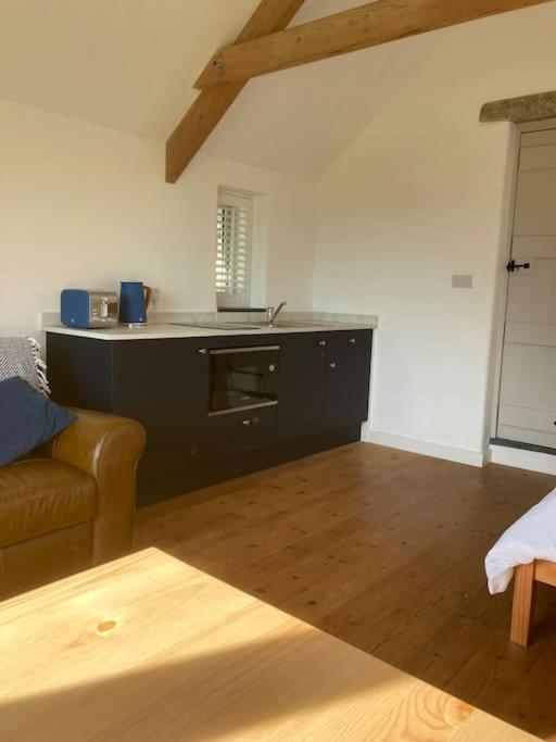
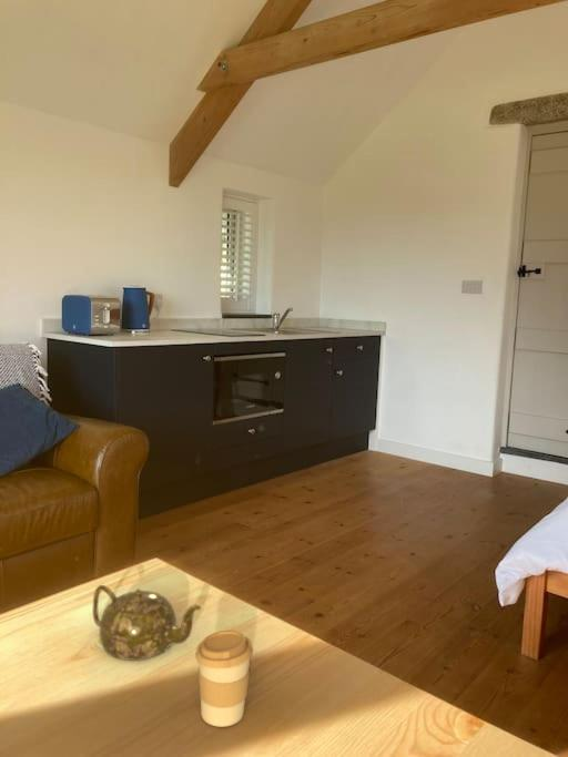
+ coffee cup (223, 675)
+ teapot (143, 616)
